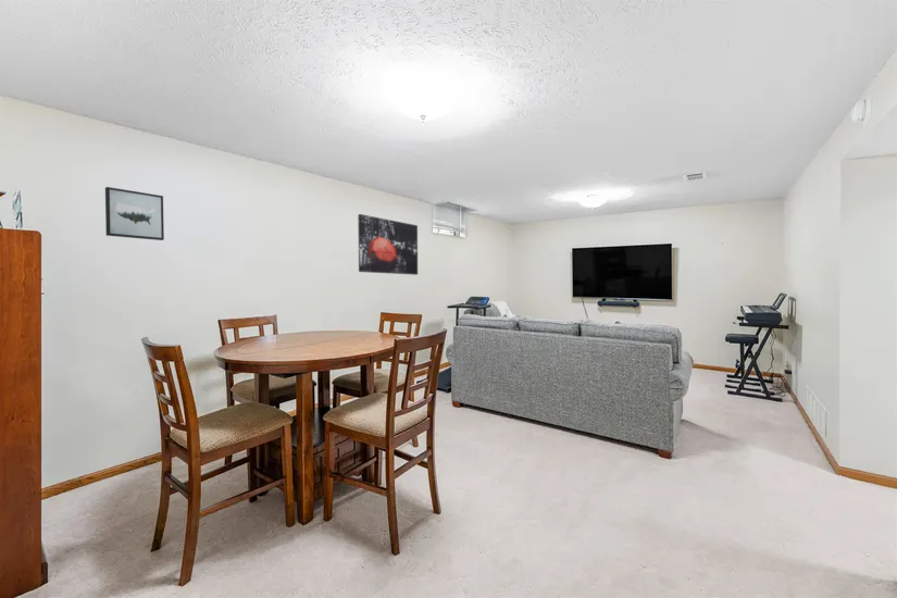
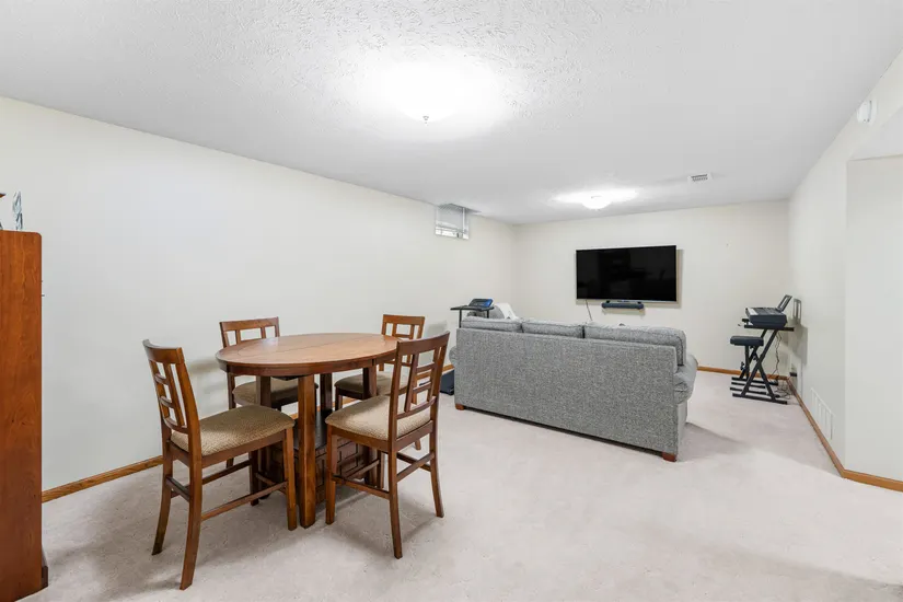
- wall art (390, 247)
- wall art (135, 214)
